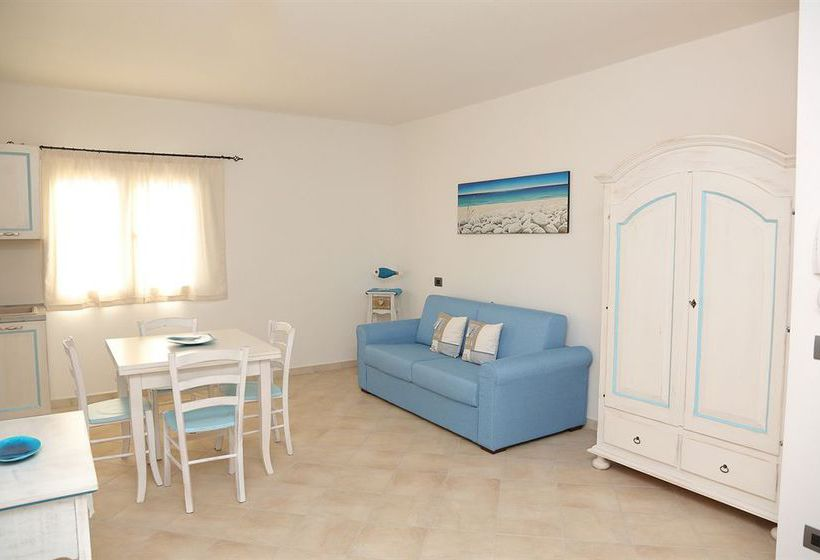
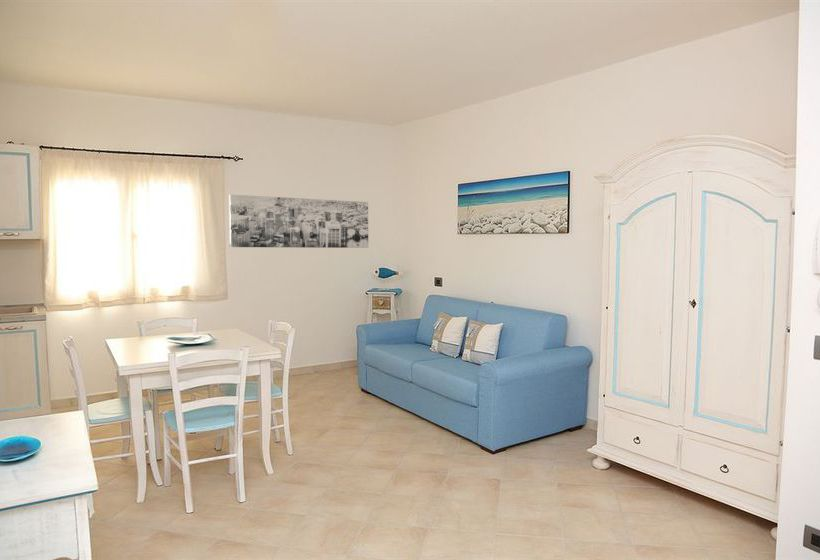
+ wall art (303, 223)
